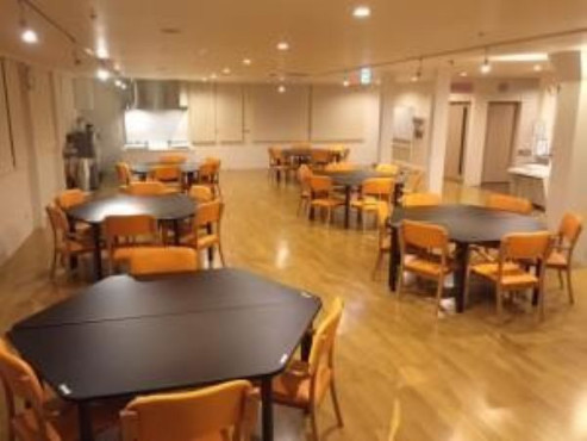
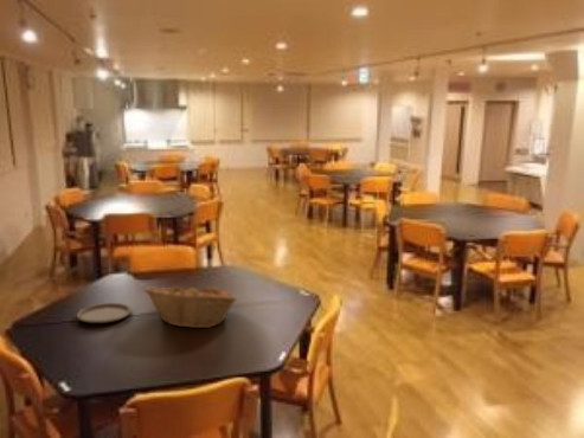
+ plate (104, 313)
+ fruit basket (191, 299)
